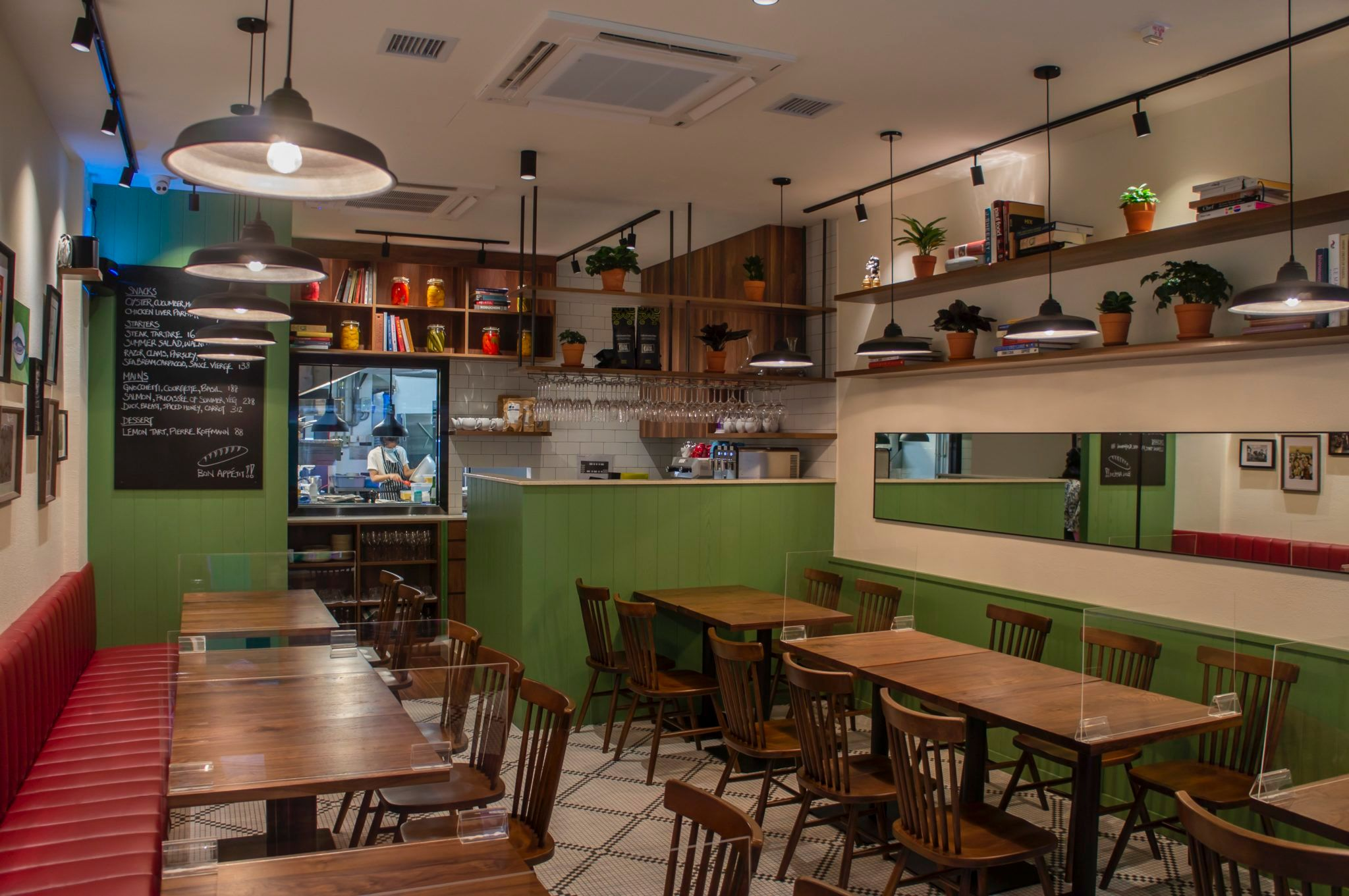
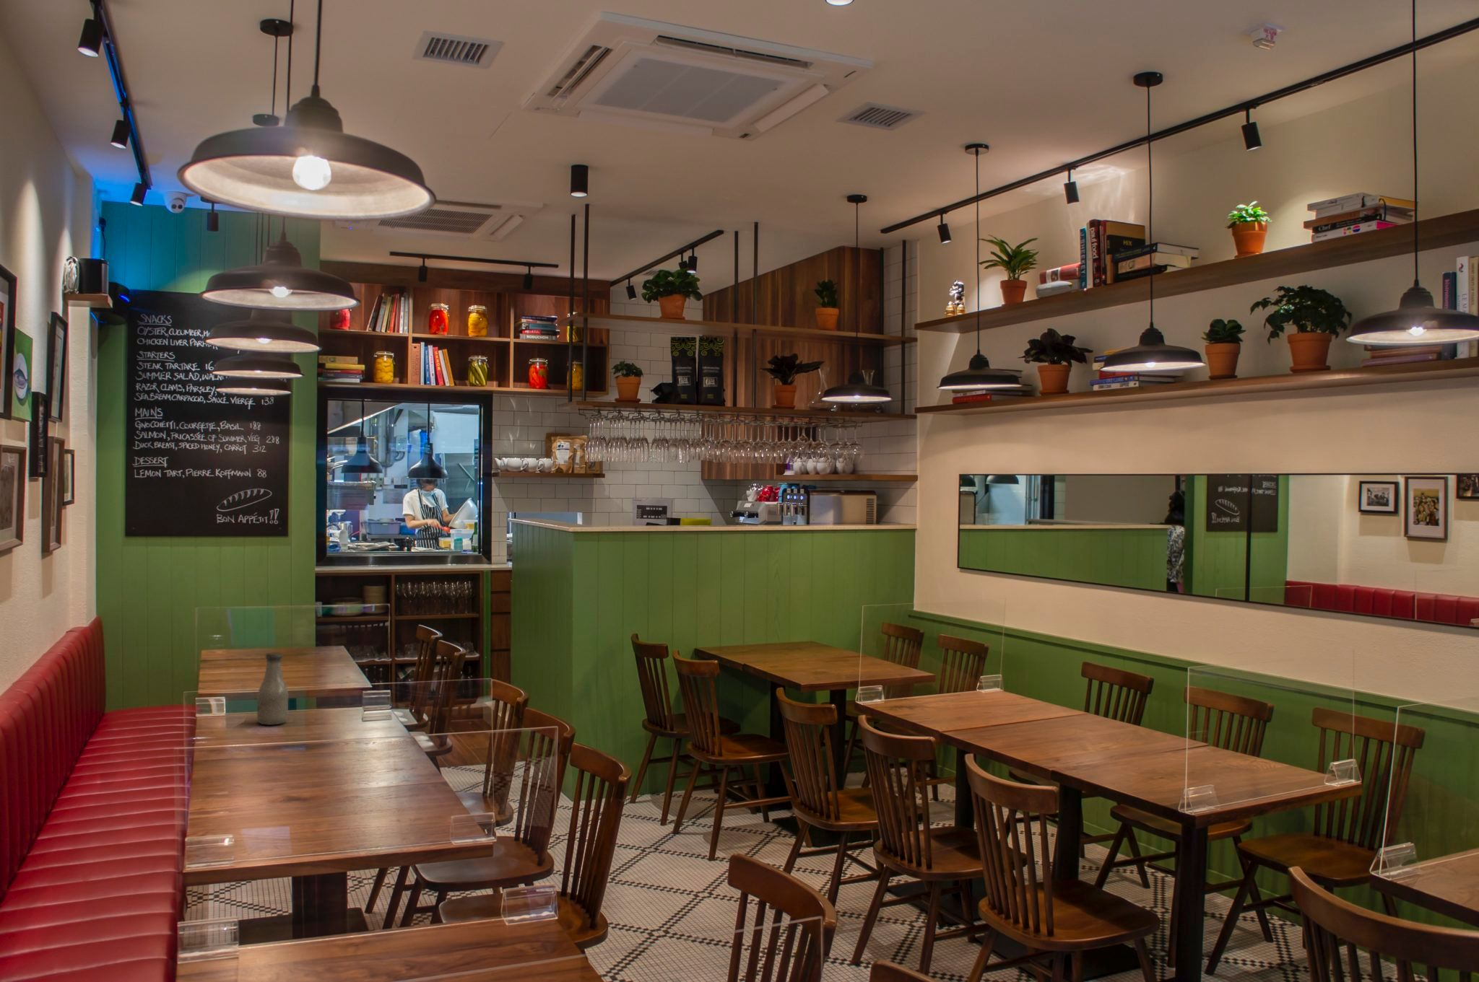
+ bottle (272, 687)
